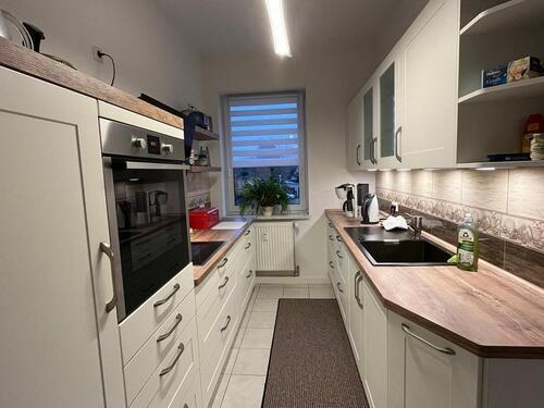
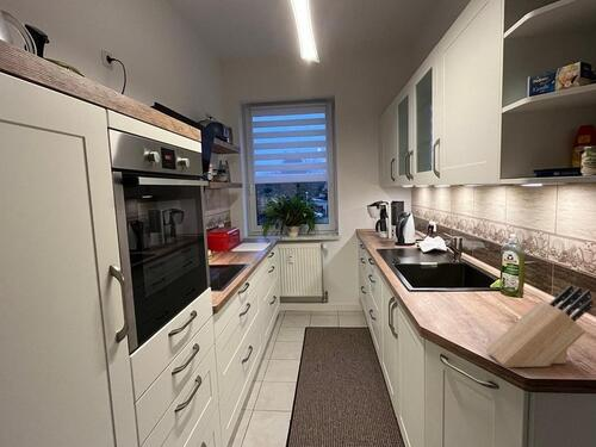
+ knife block (540, 323)
